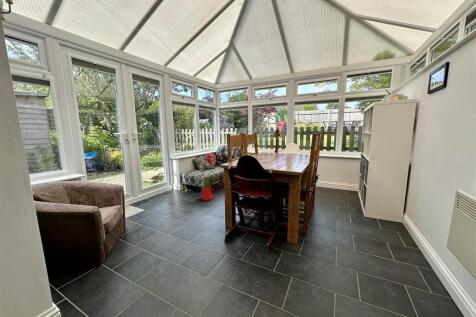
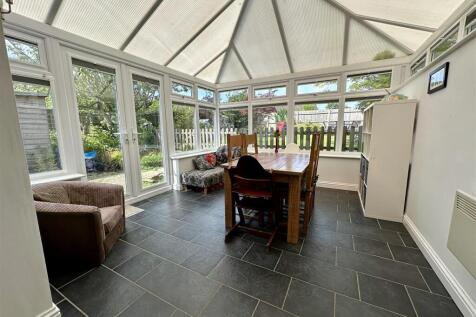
- house plant (205, 181)
